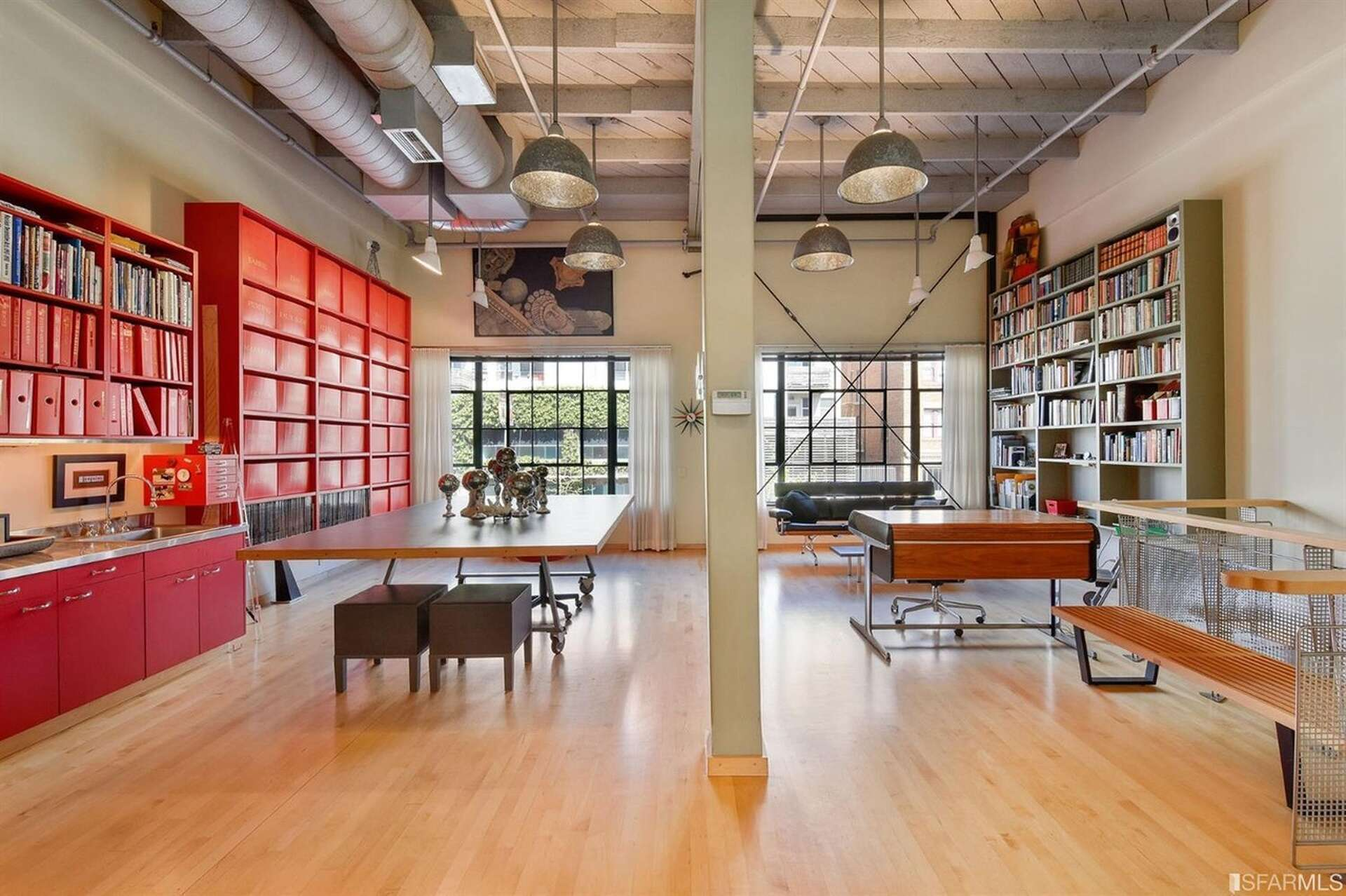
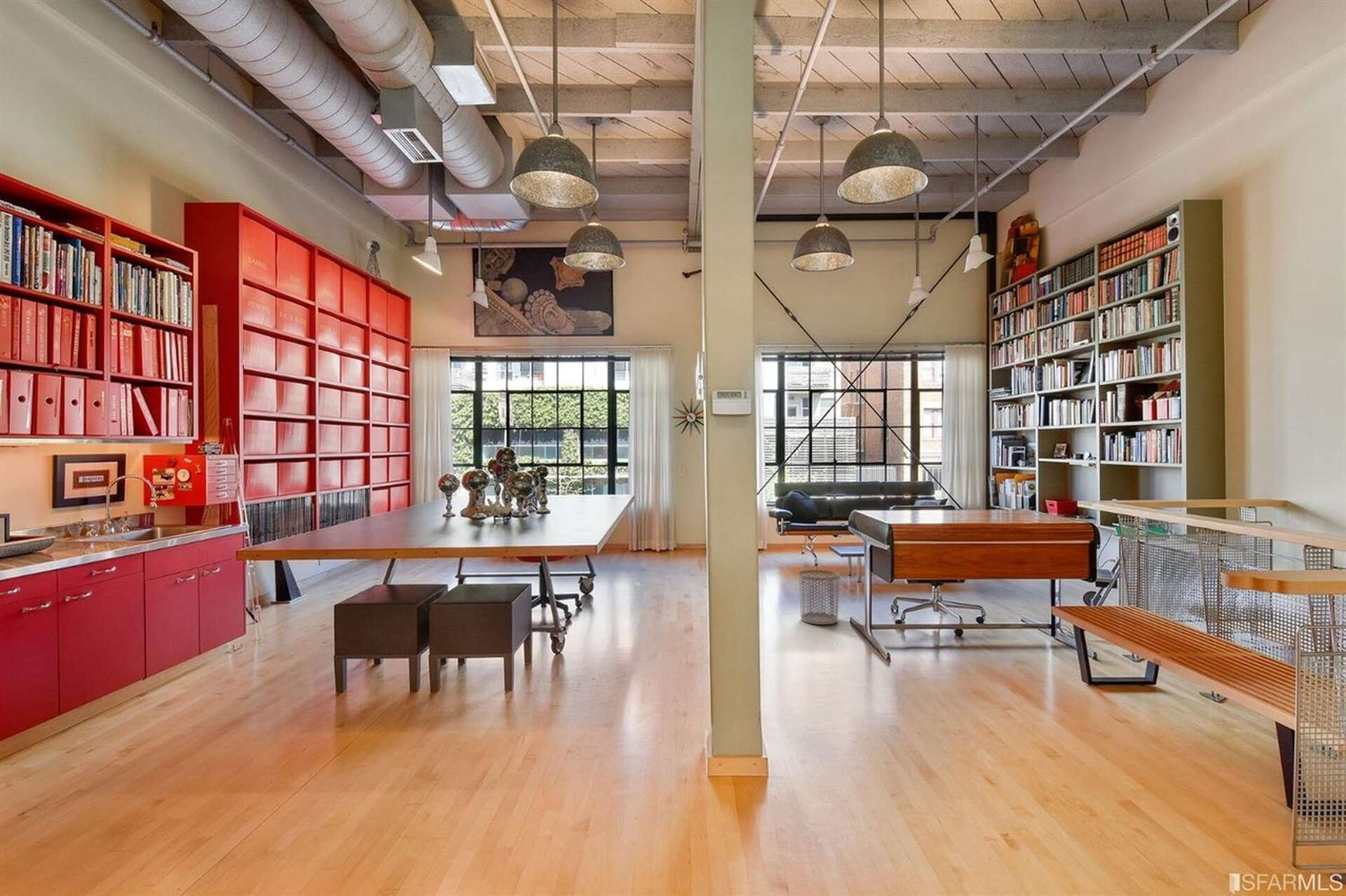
+ waste bin (818, 597)
